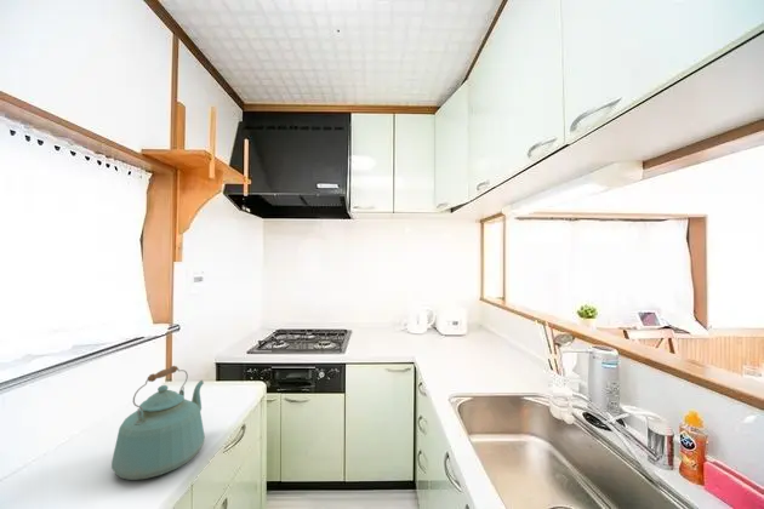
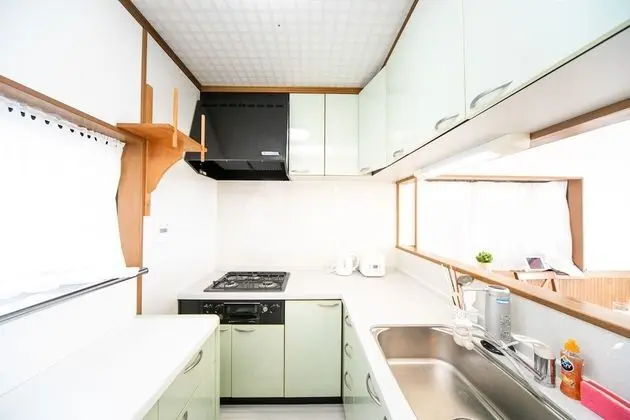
- kettle (169, 410)
